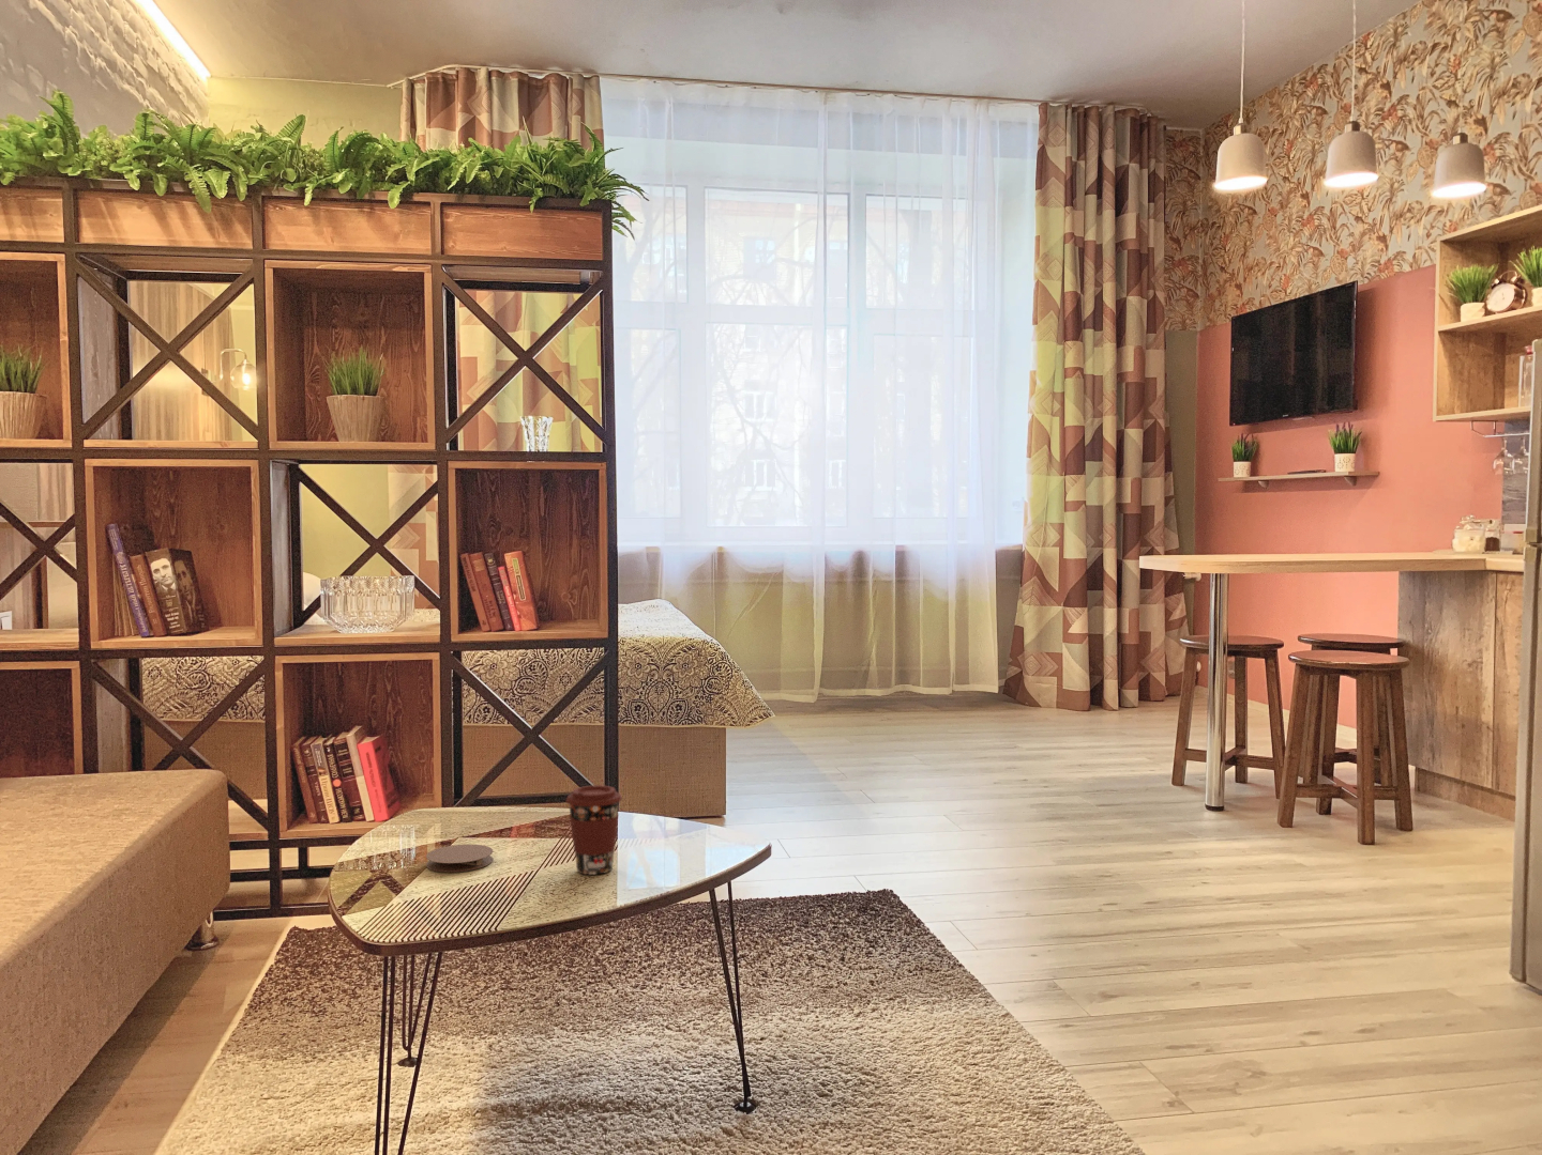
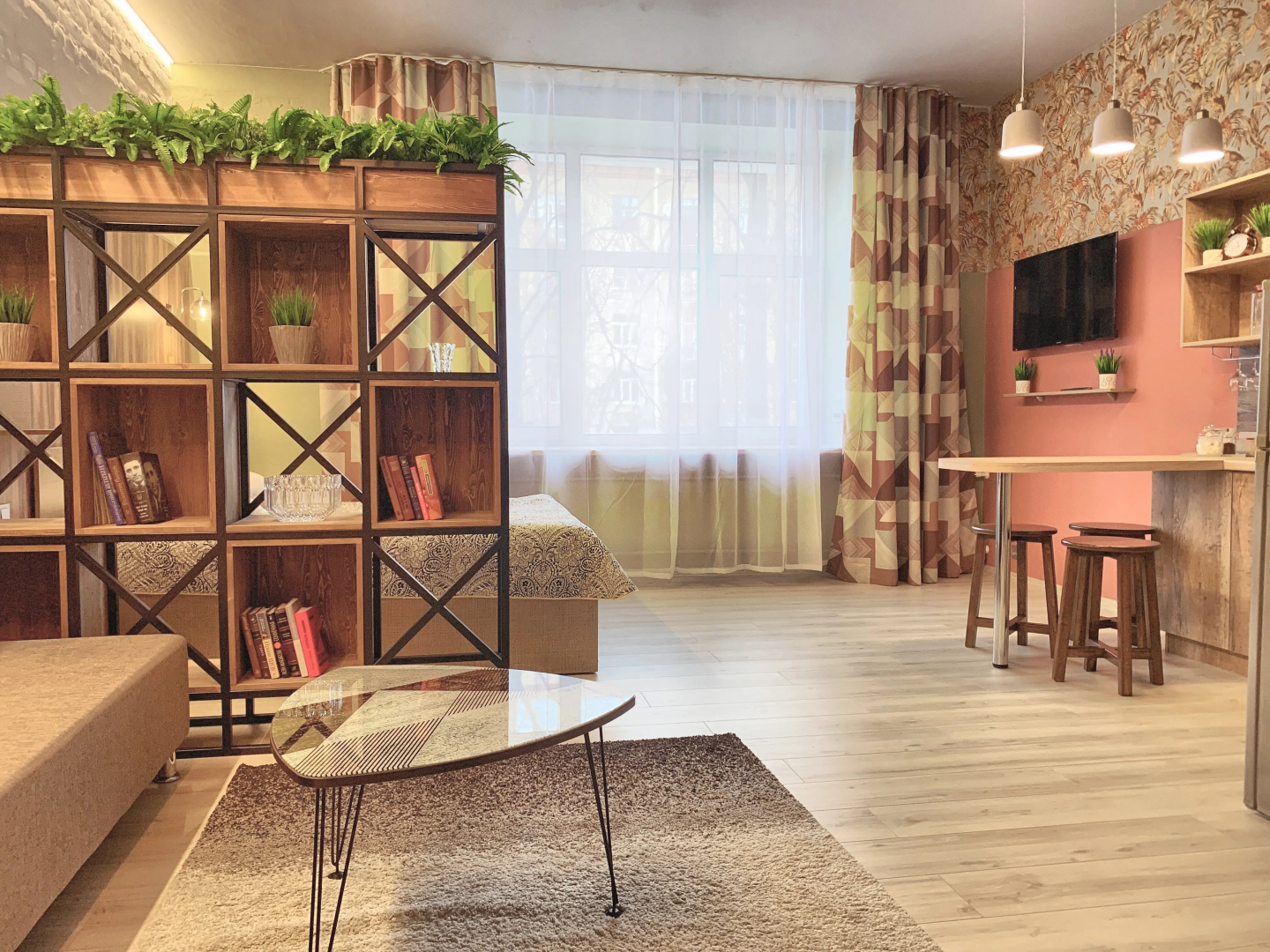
- coffee cup (594, 829)
- coaster (459, 858)
